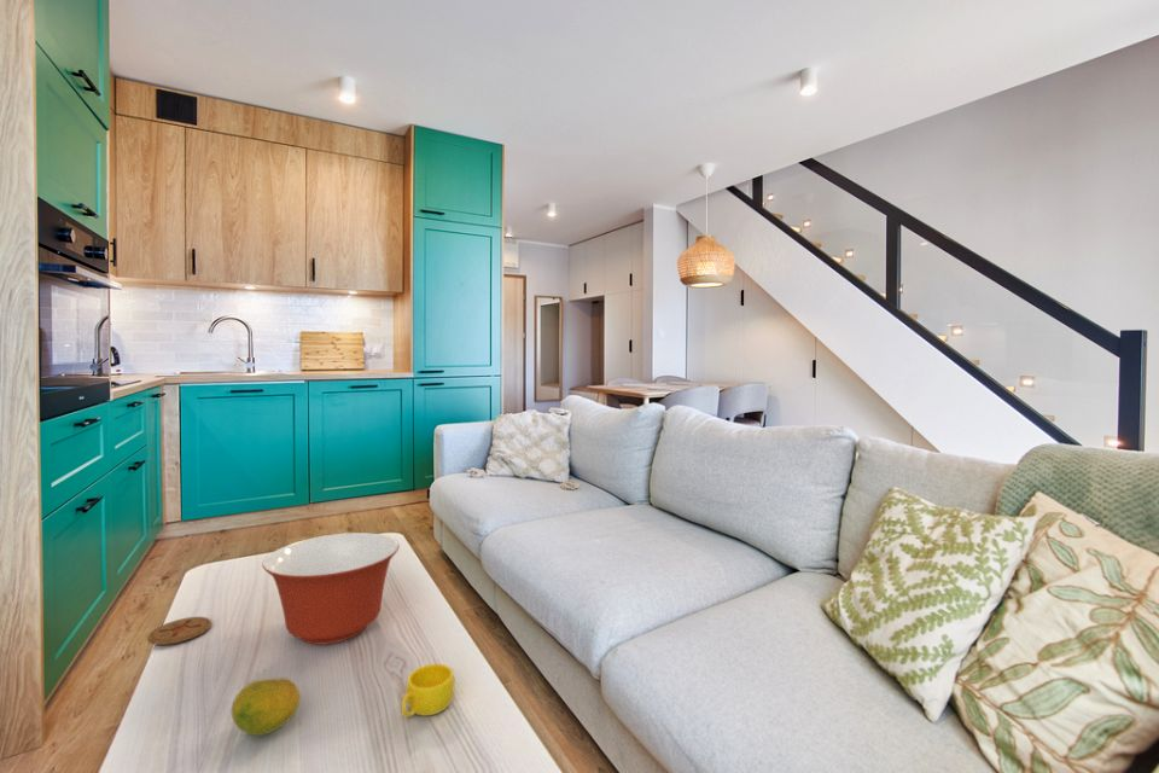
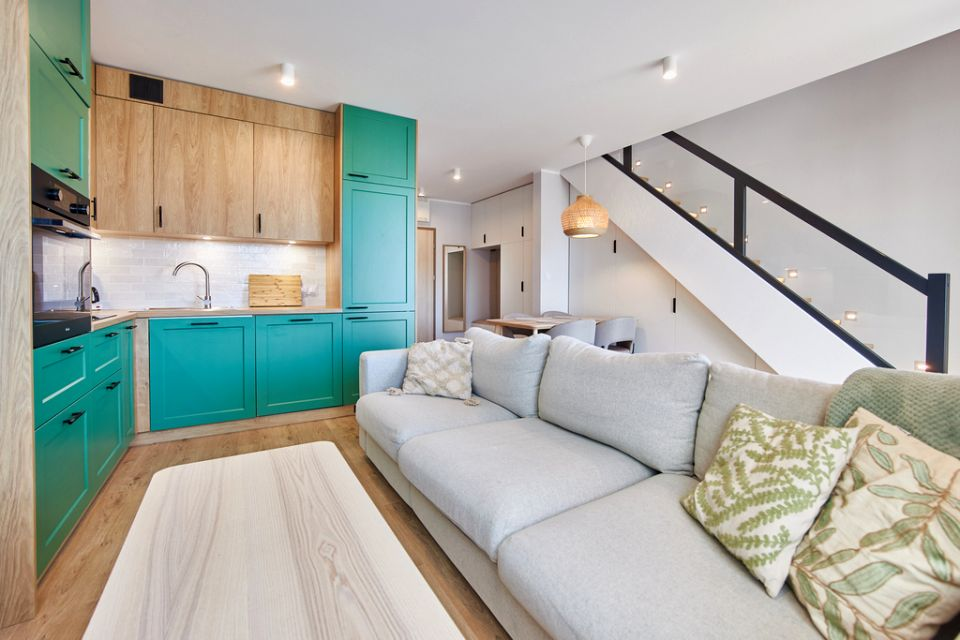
- coaster (180, 629)
- mixing bowl (334, 589)
- cup (425, 693)
- fruit (267, 703)
